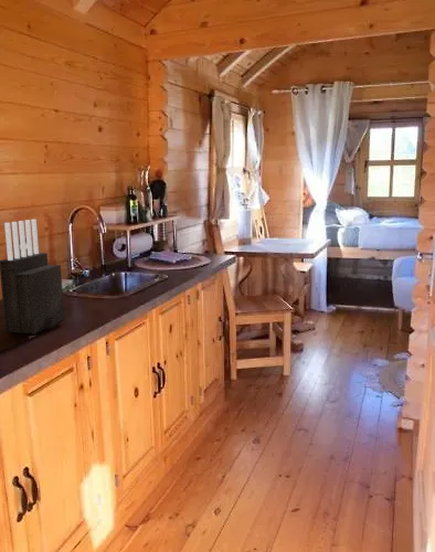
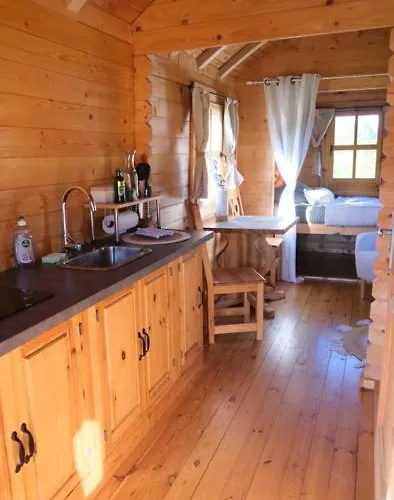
- knife block (34, 274)
